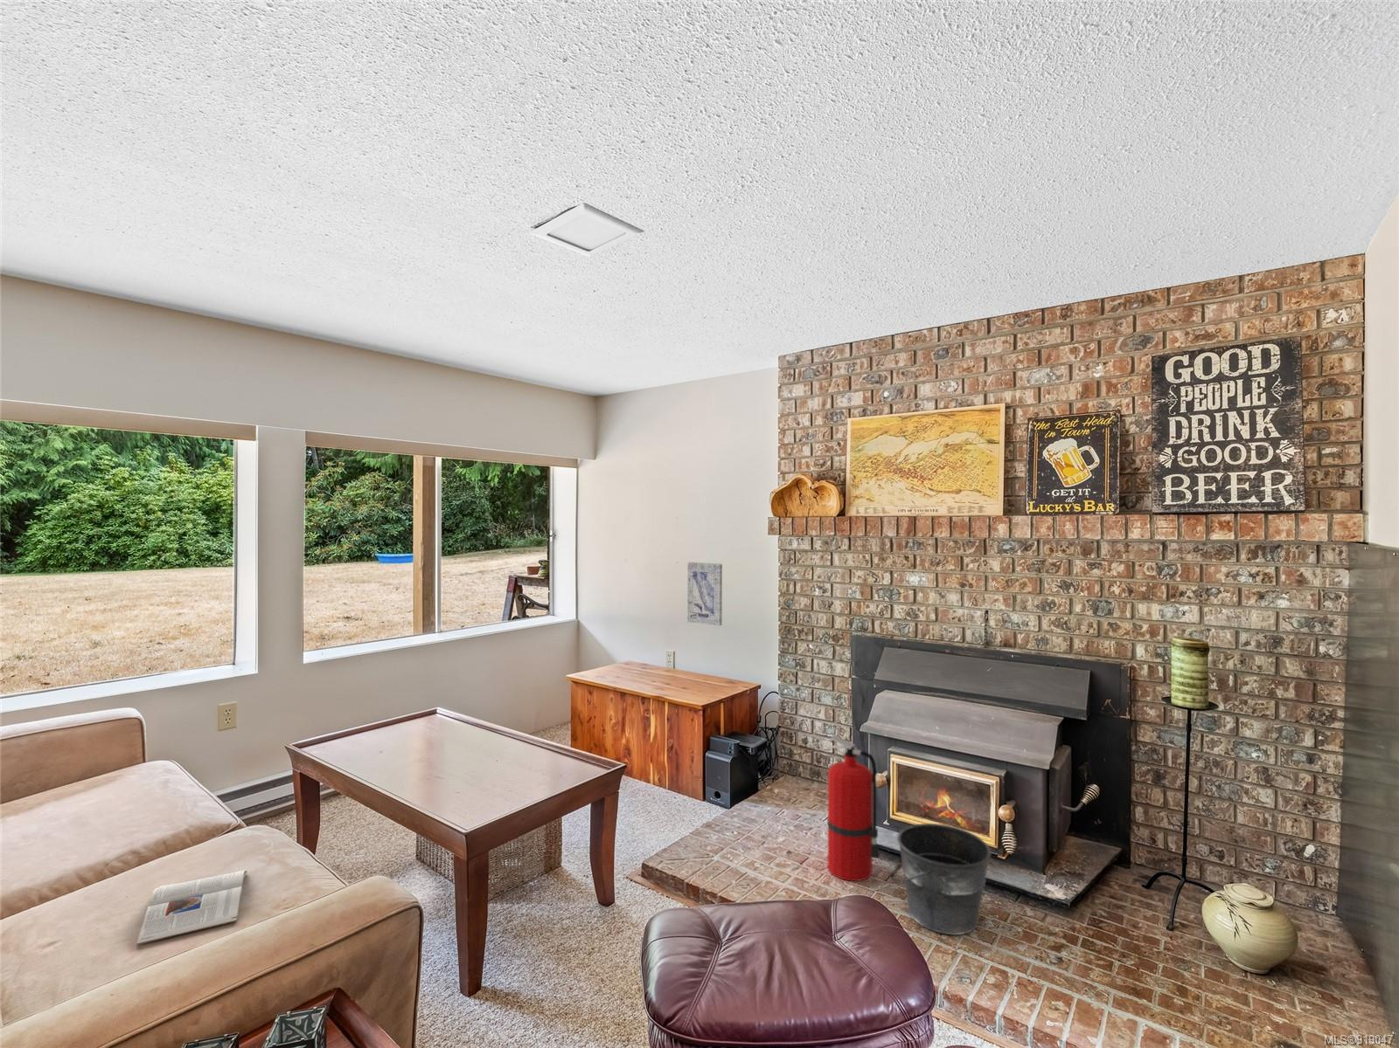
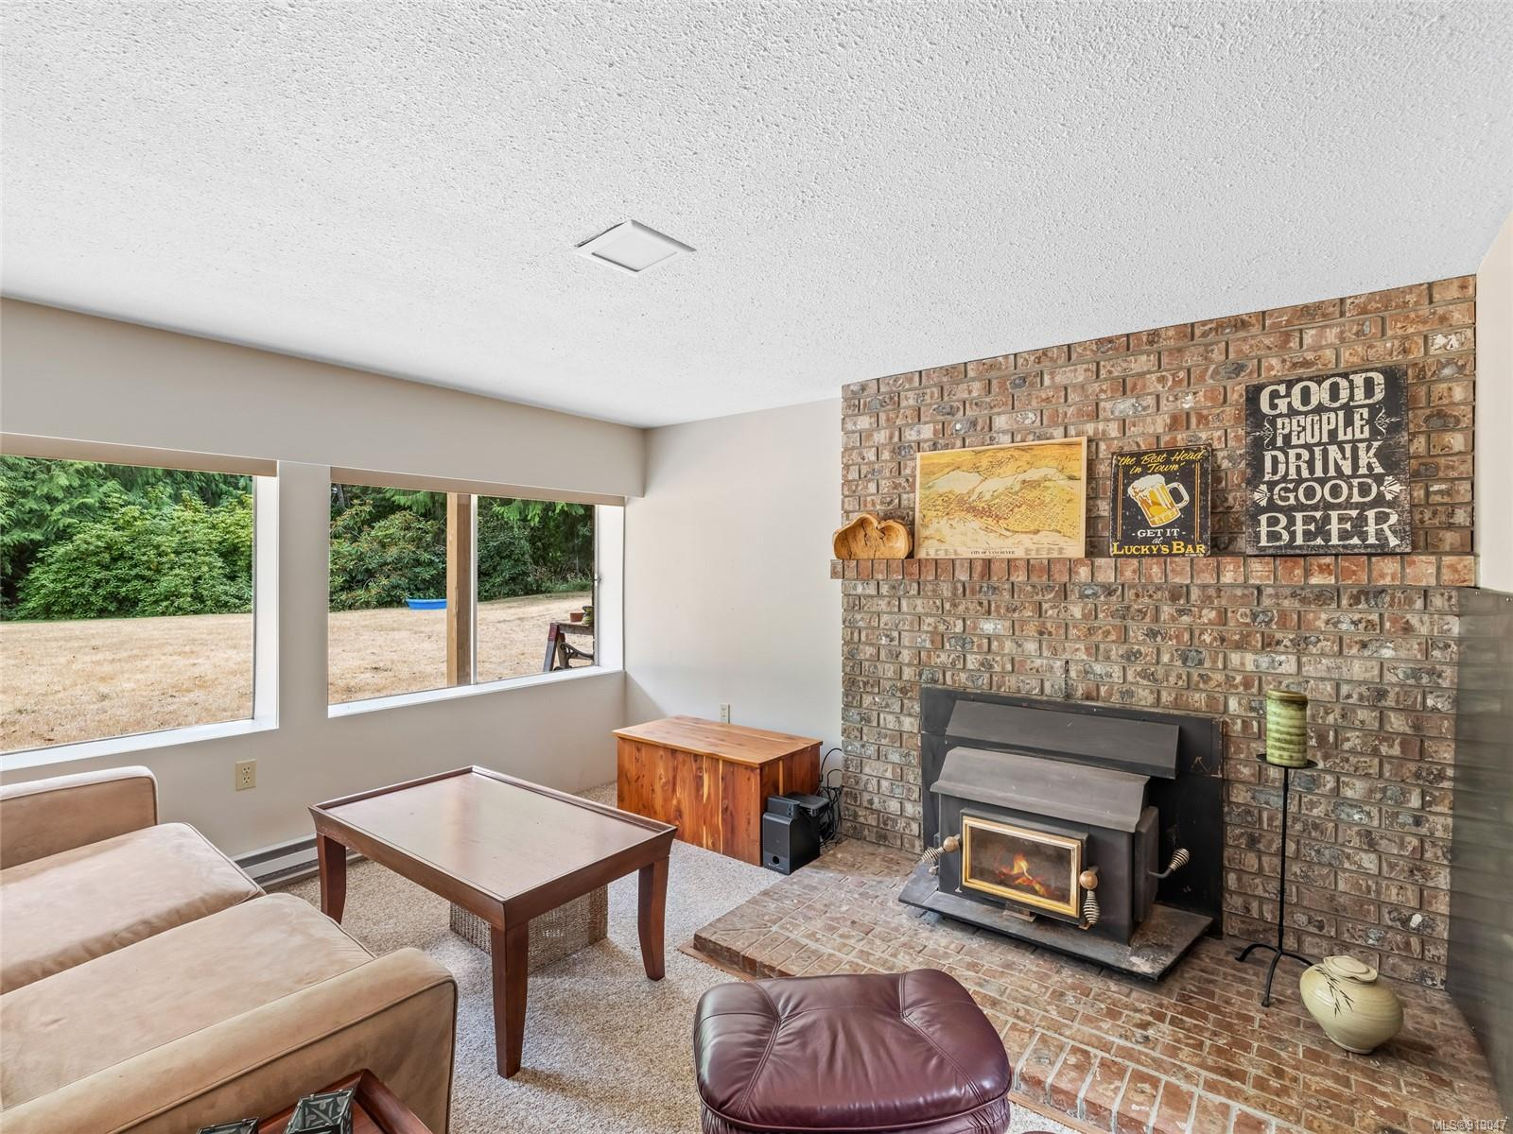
- bucket (939, 877)
- magazine (197, 897)
- wall art (704, 593)
- fire extinguisher (854, 805)
